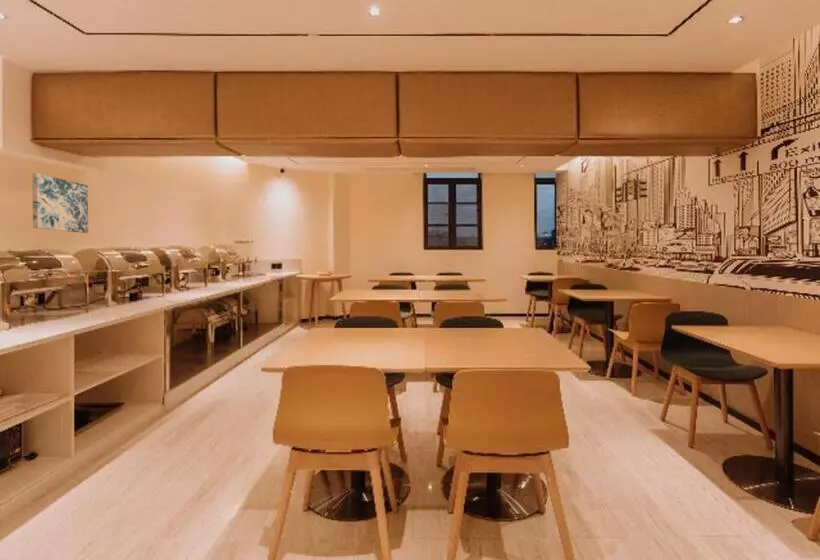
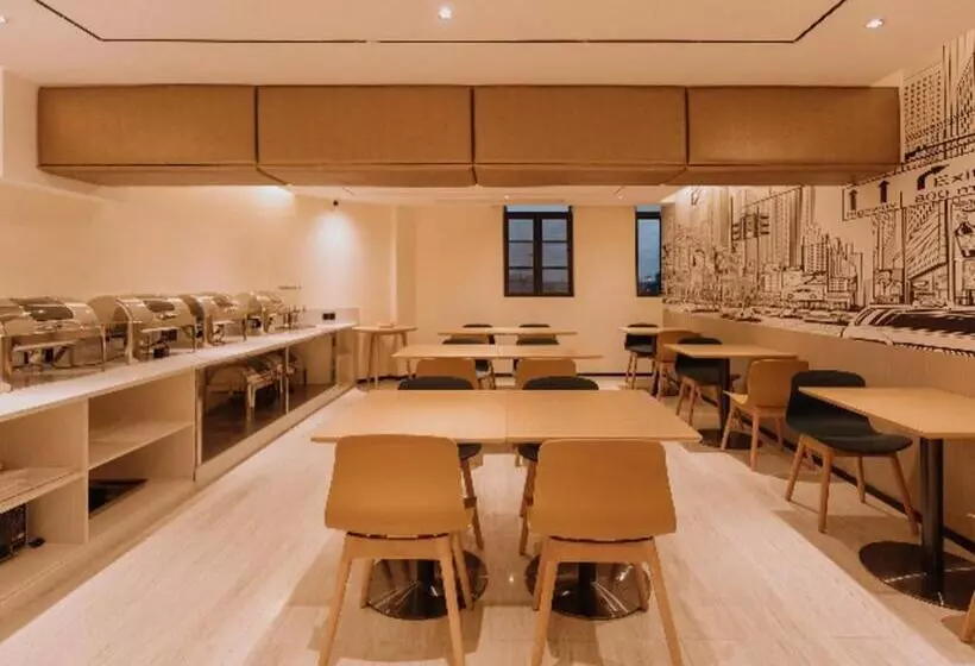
- wall art (61, 205)
